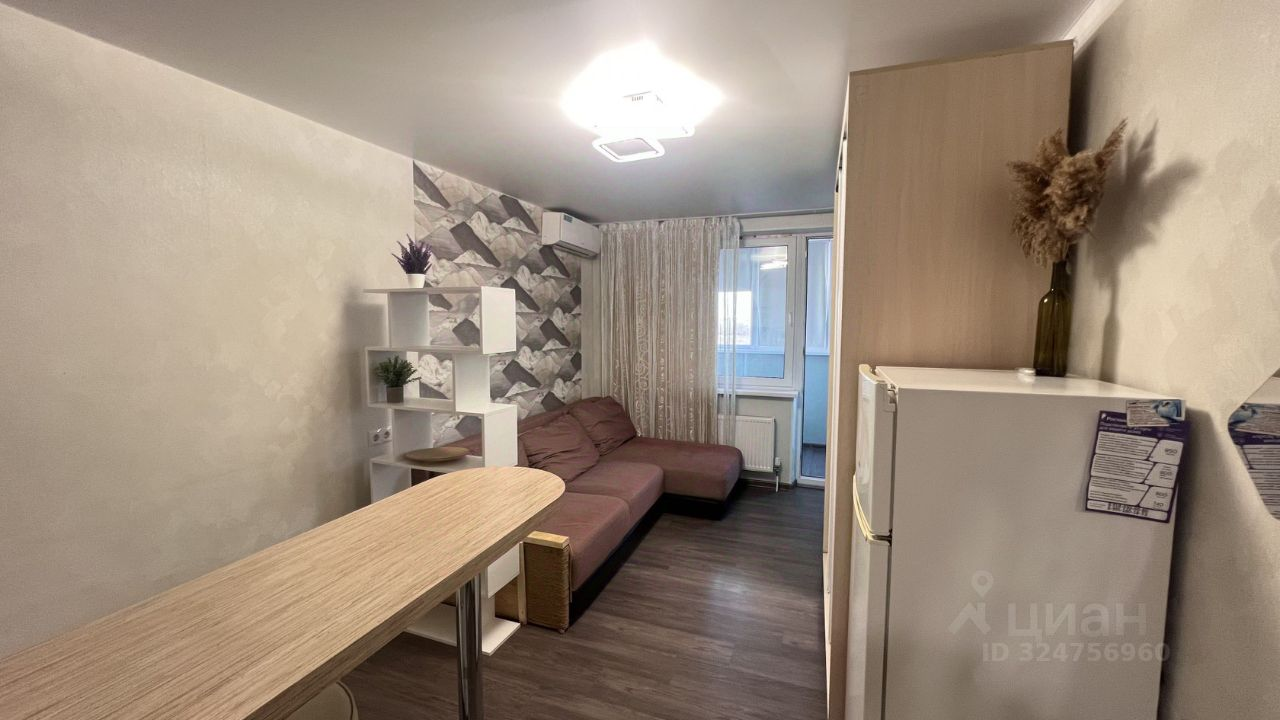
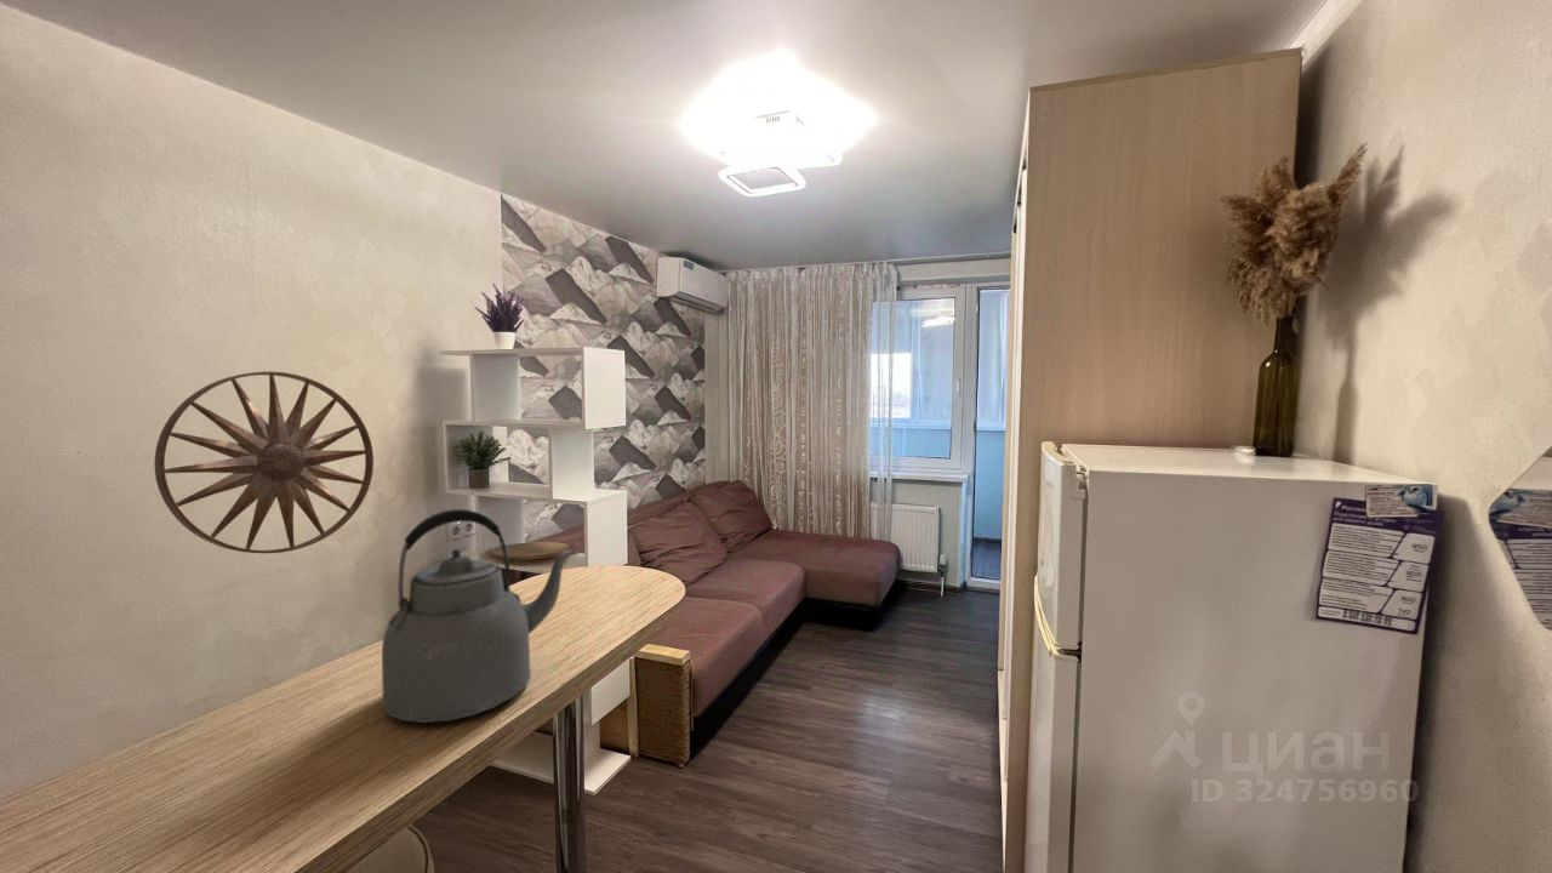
+ wall art (279, 461)
+ kettle (490, 593)
